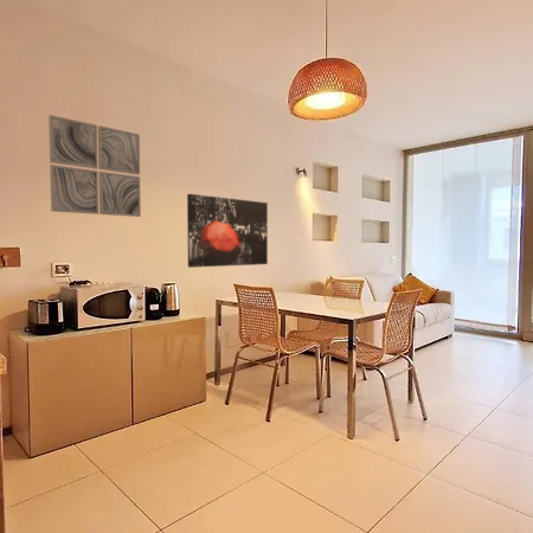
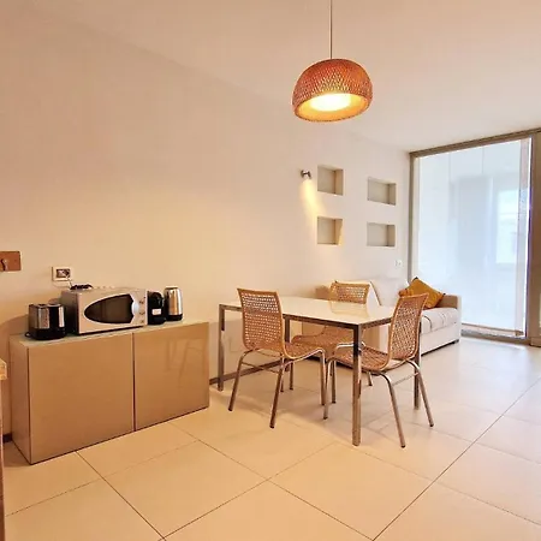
- wall art (97, 171)
- wall art (230, 232)
